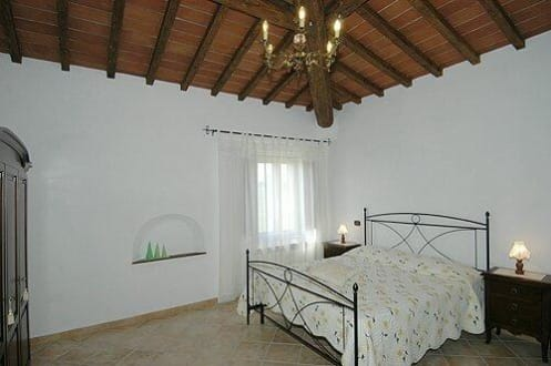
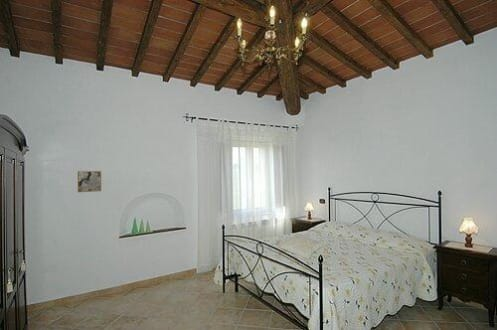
+ wall art (89, 181)
